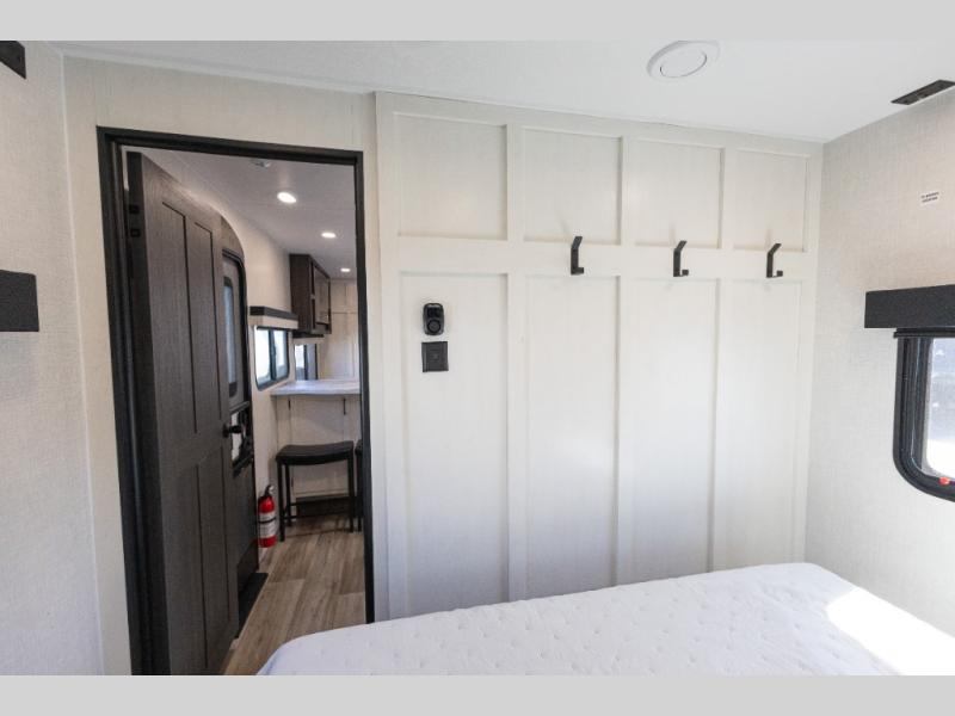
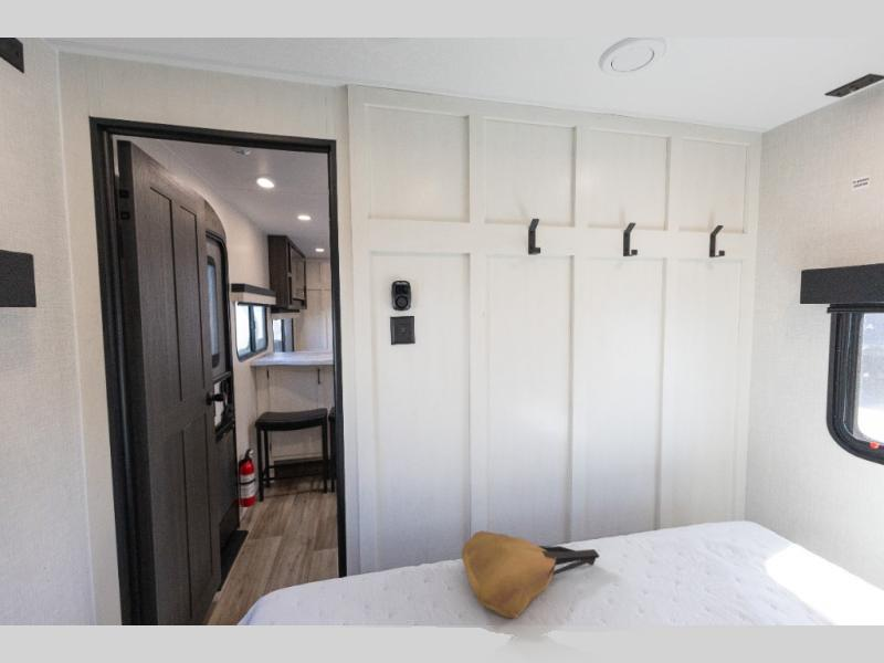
+ tote bag (535, 561)
